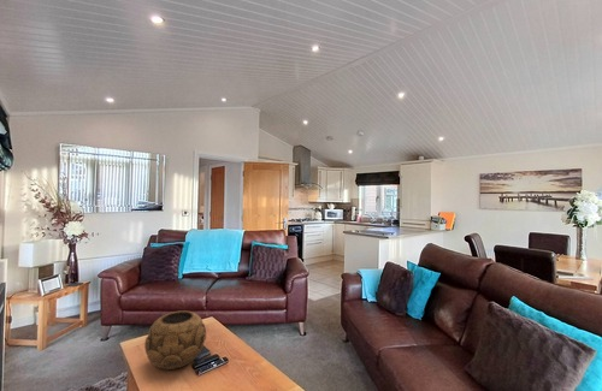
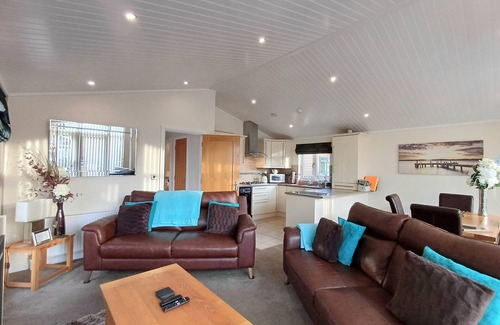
- decorative bowl (176, 338)
